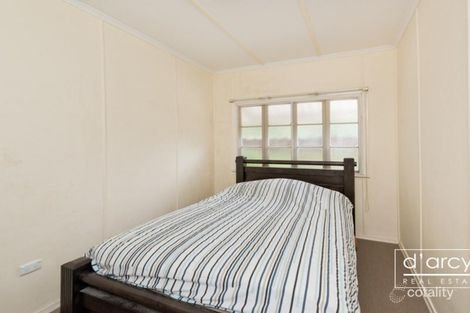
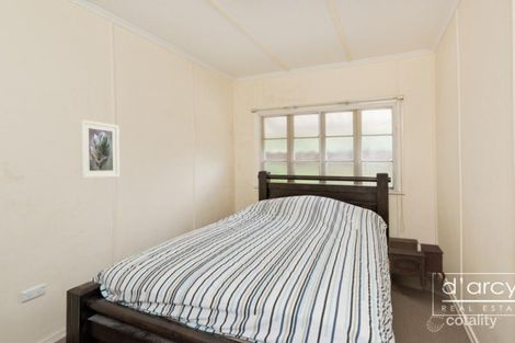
+ nightstand (404, 261)
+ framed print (101, 150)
